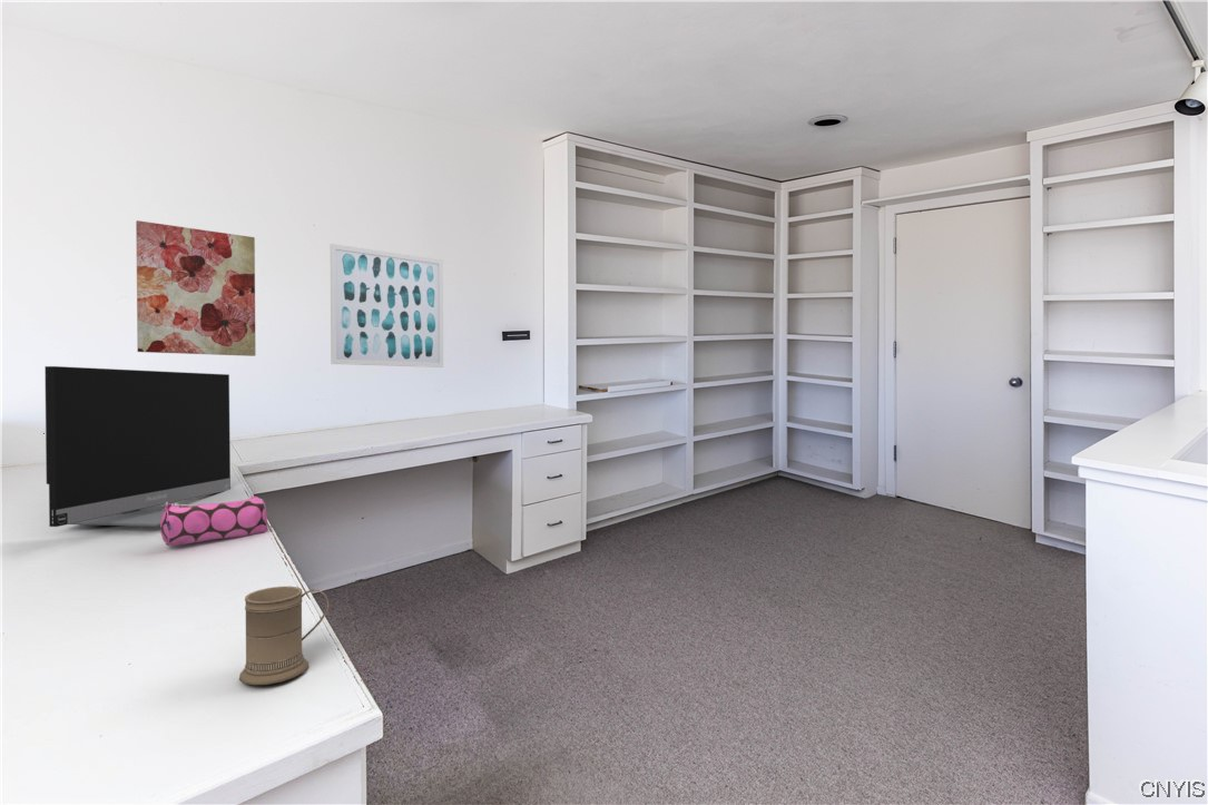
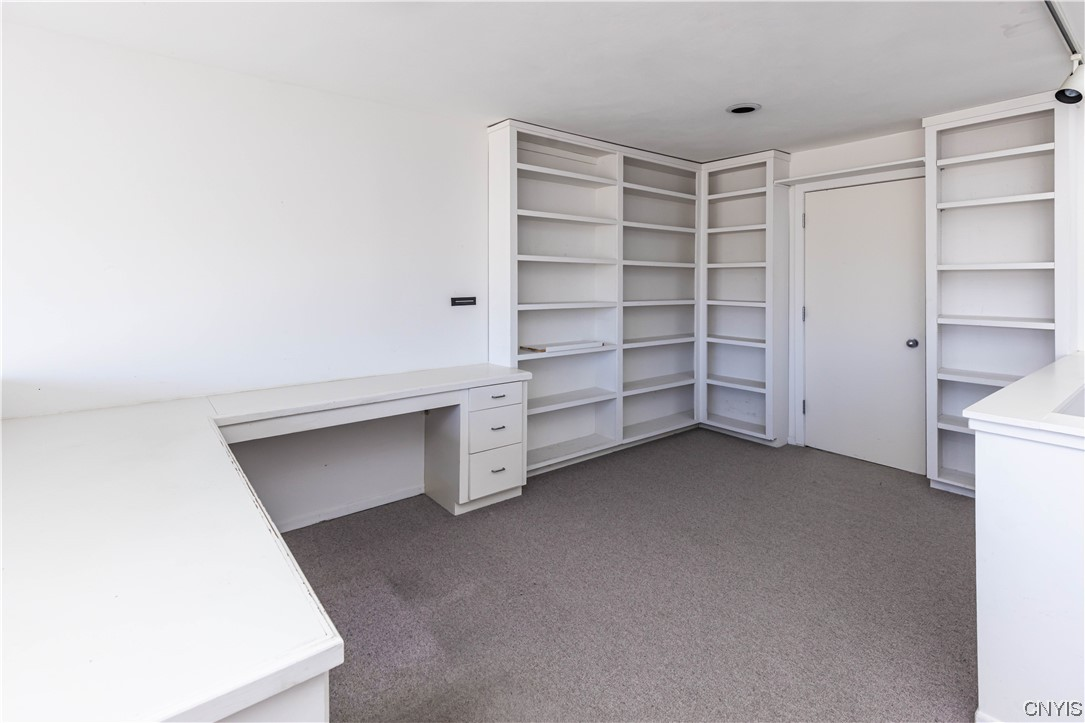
- pencil case (216, 518)
- monitor (151, 443)
- mug (285, 629)
- wall art (390, 308)
- wall art (198, 292)
